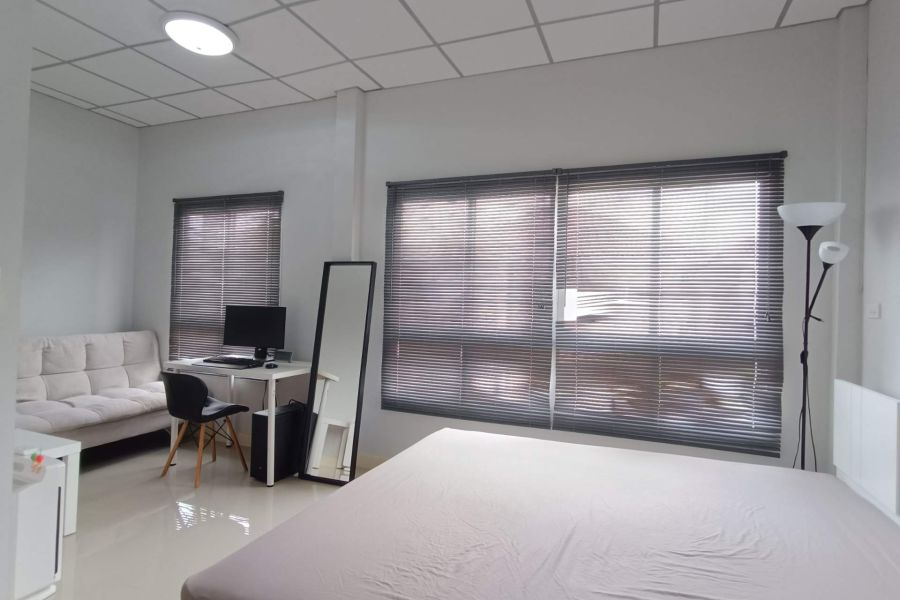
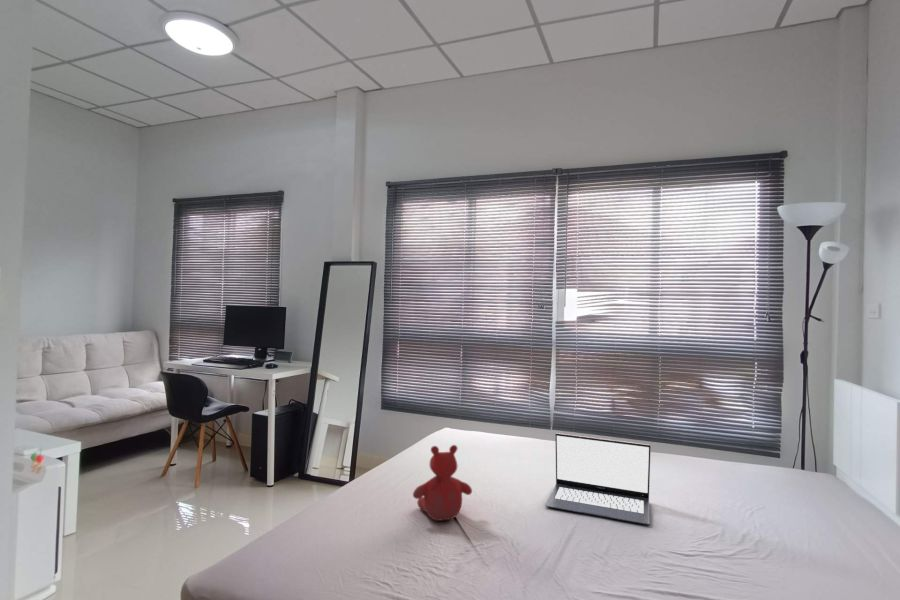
+ stuffed bear (440, 478)
+ laptop (599, 473)
